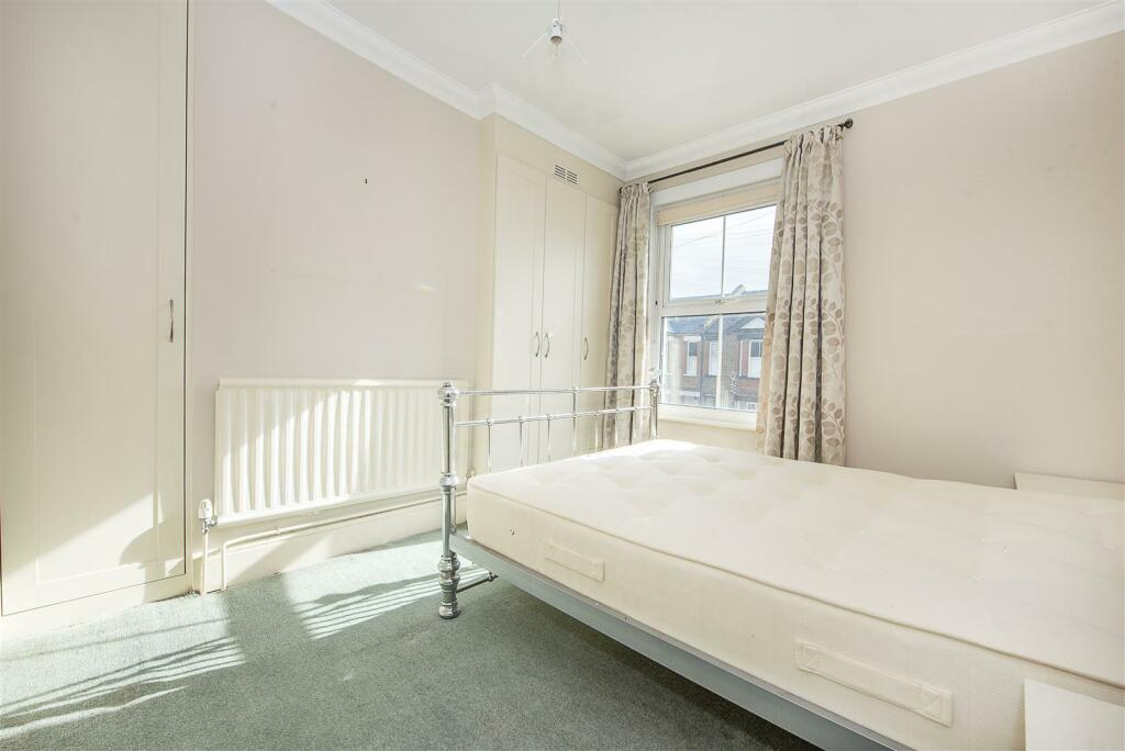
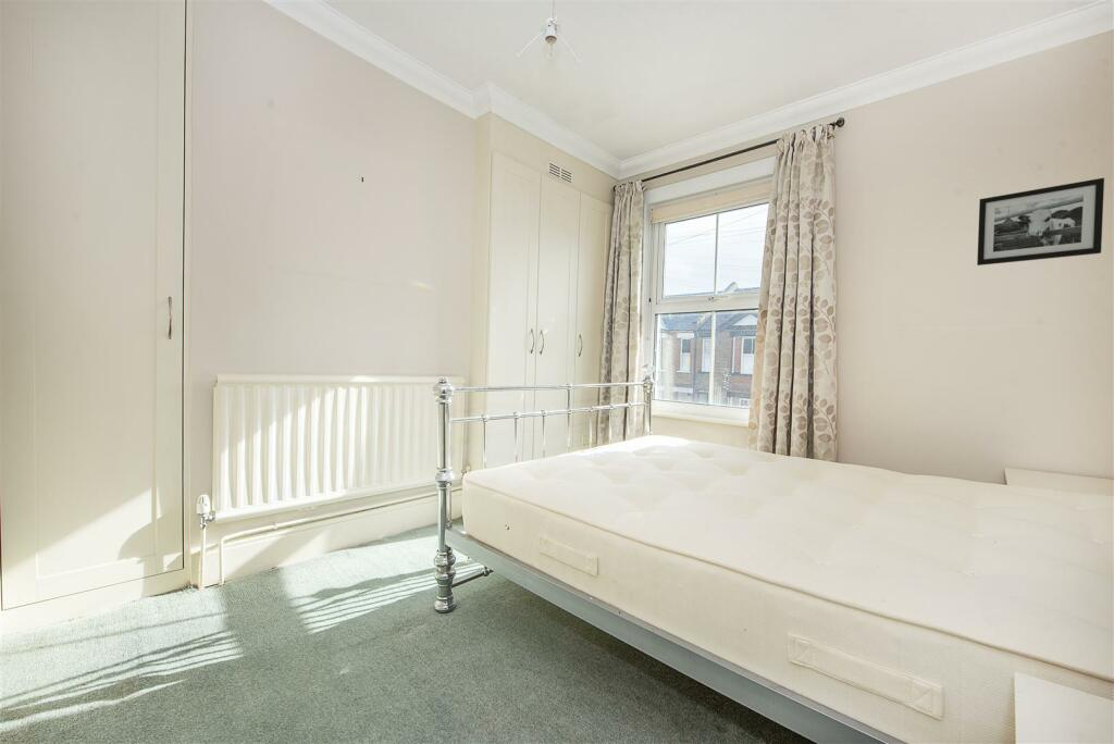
+ picture frame (1036, 224)
